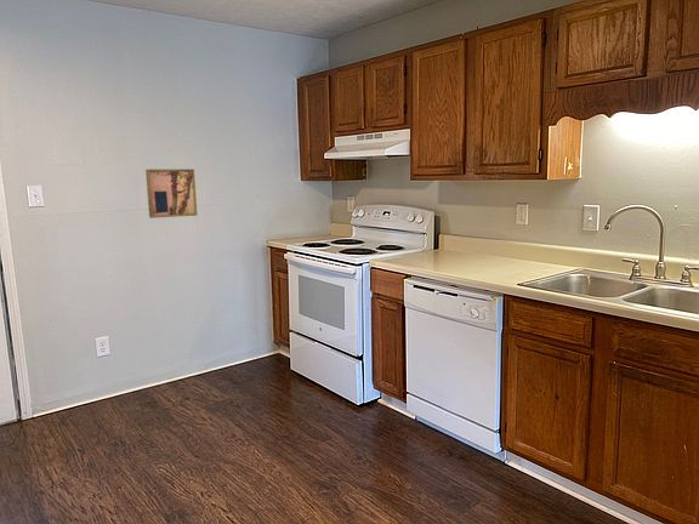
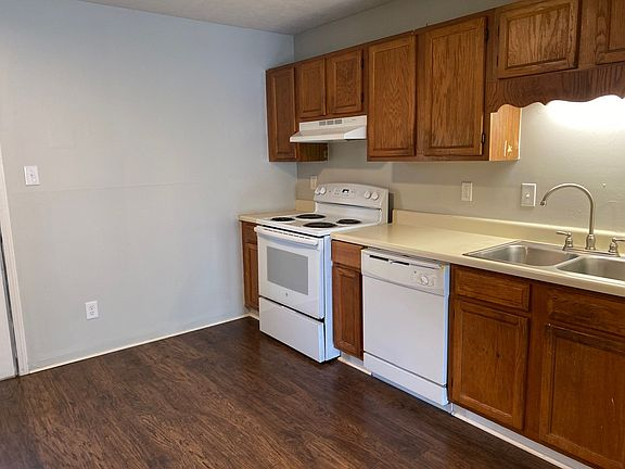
- wall art (171, 193)
